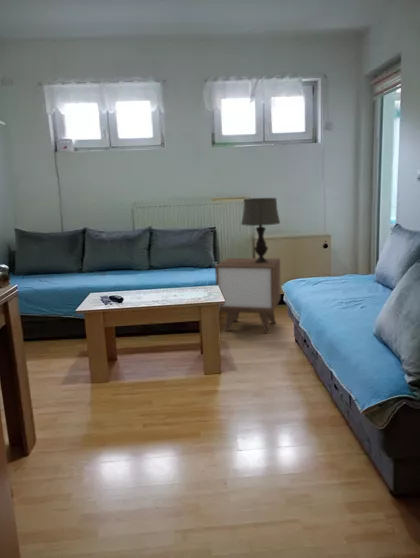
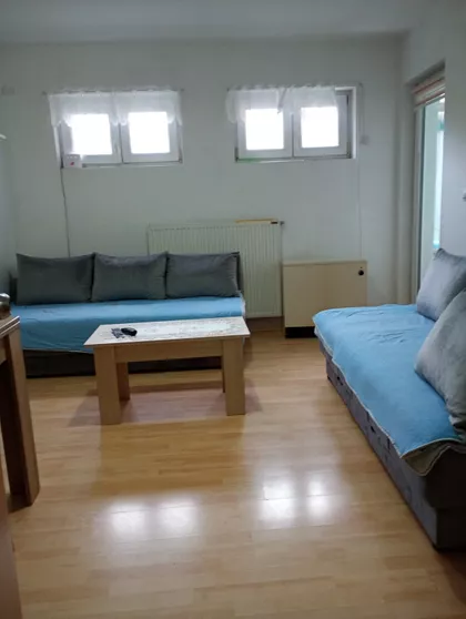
- nightstand (249, 294)
- table lamp (260, 230)
